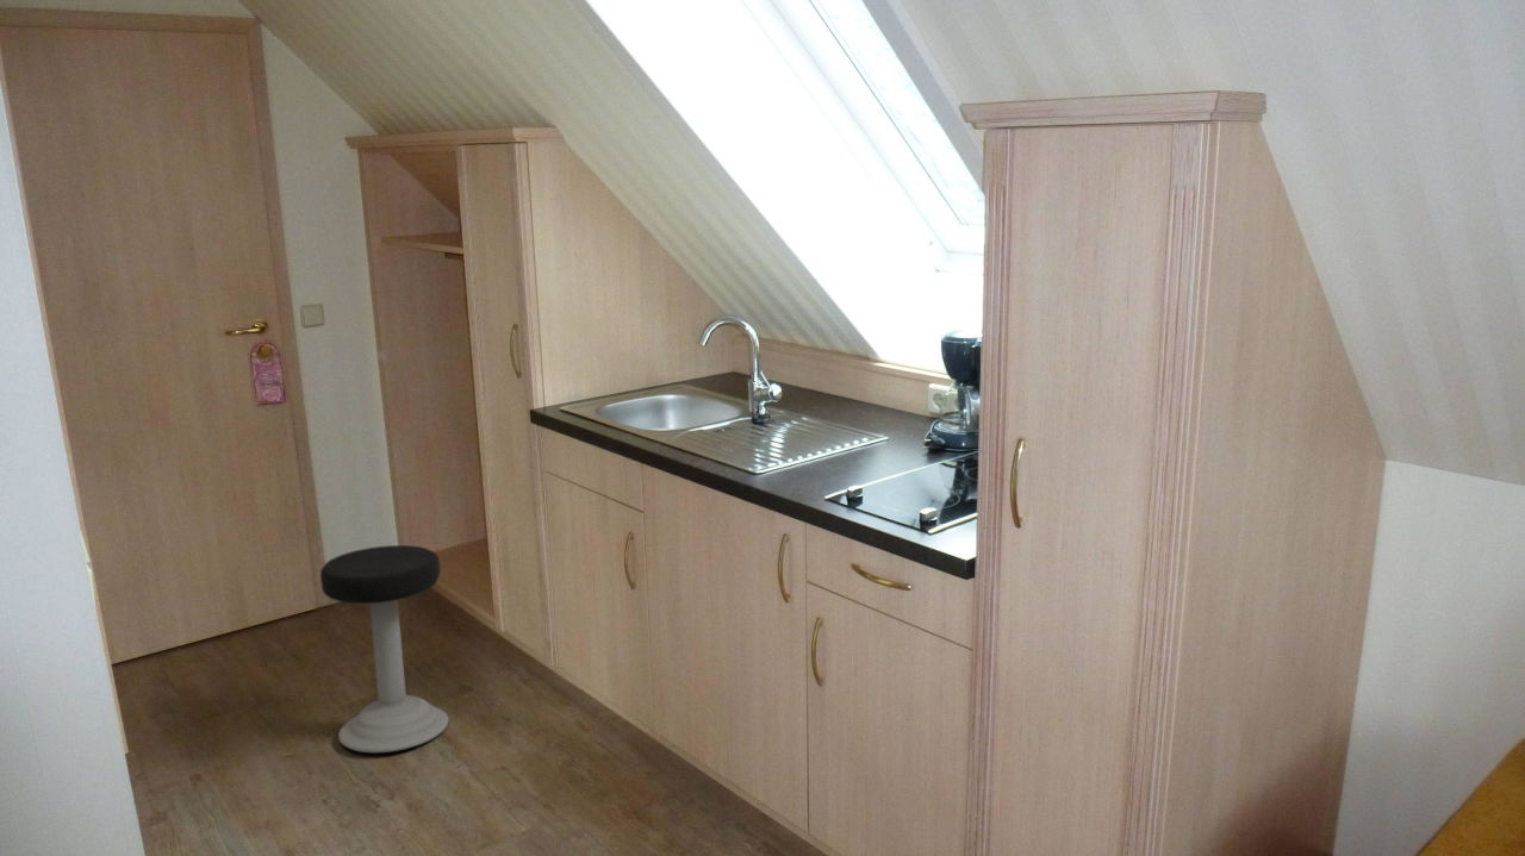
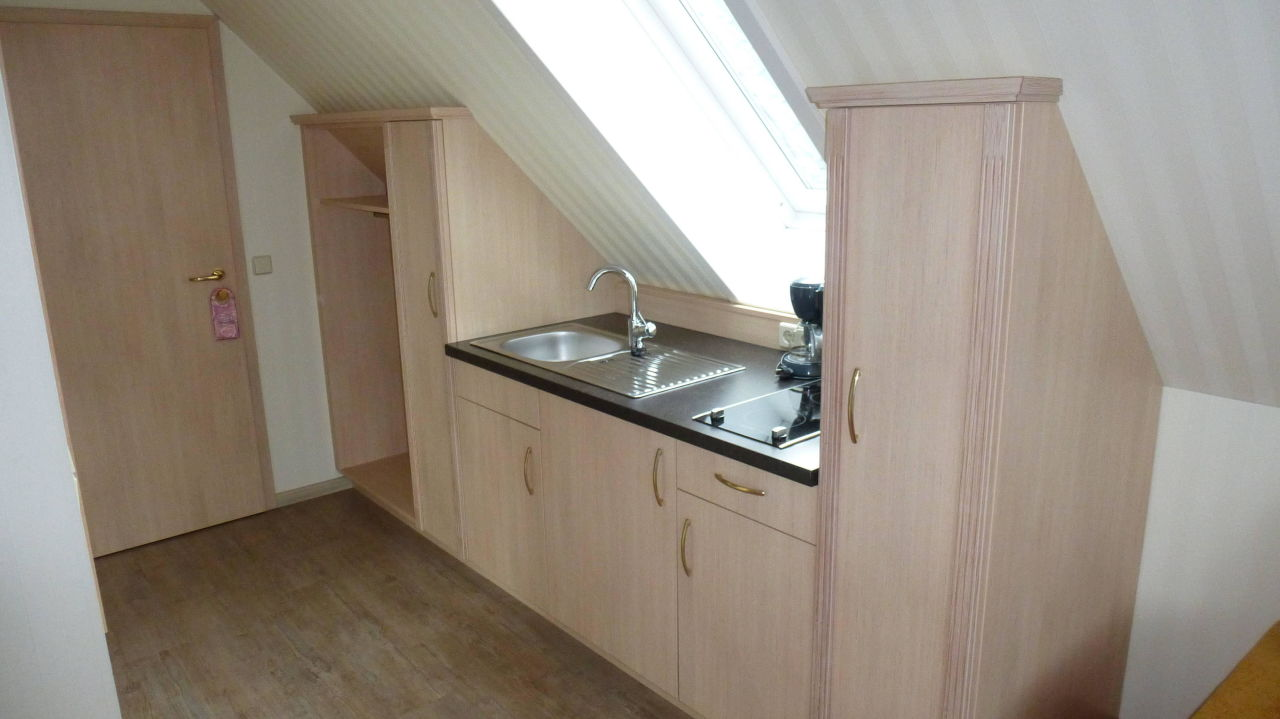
- stool (387, 645)
